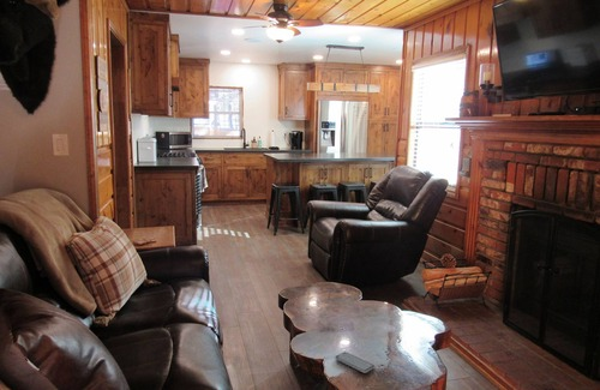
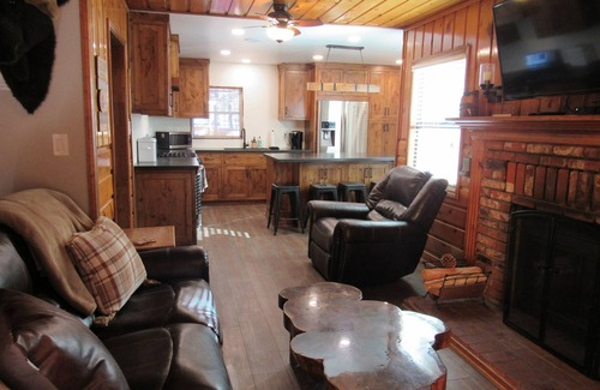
- smartphone (354, 361)
